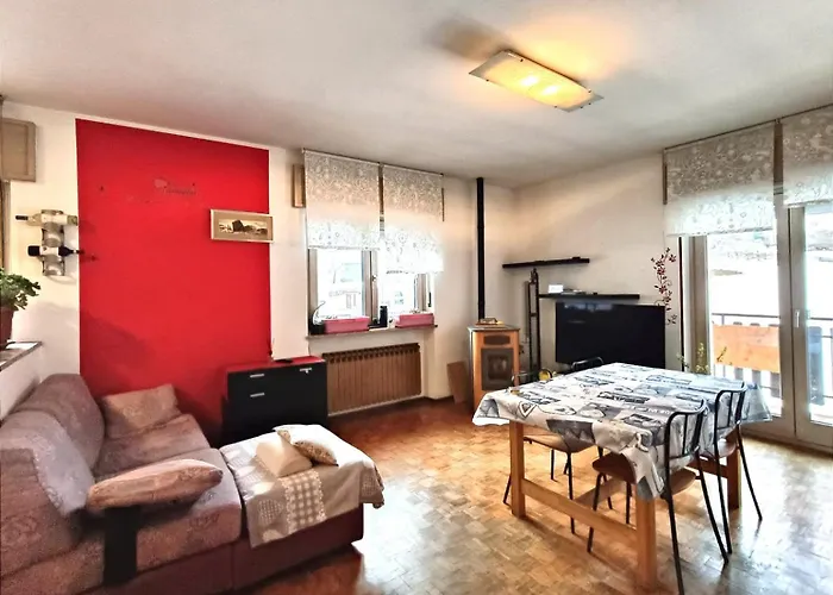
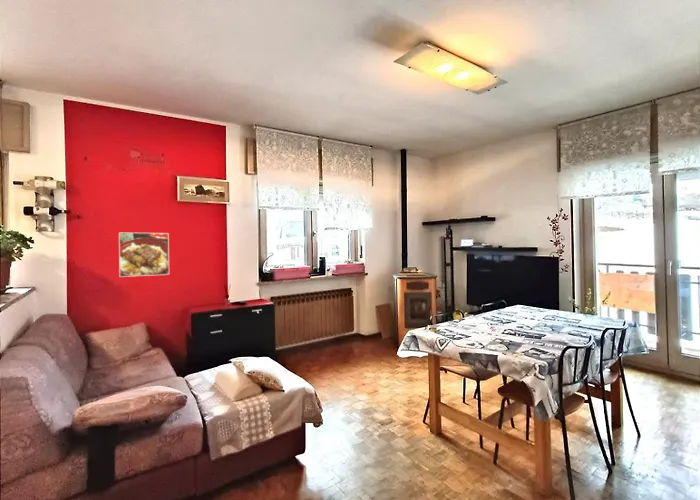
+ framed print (144, 254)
